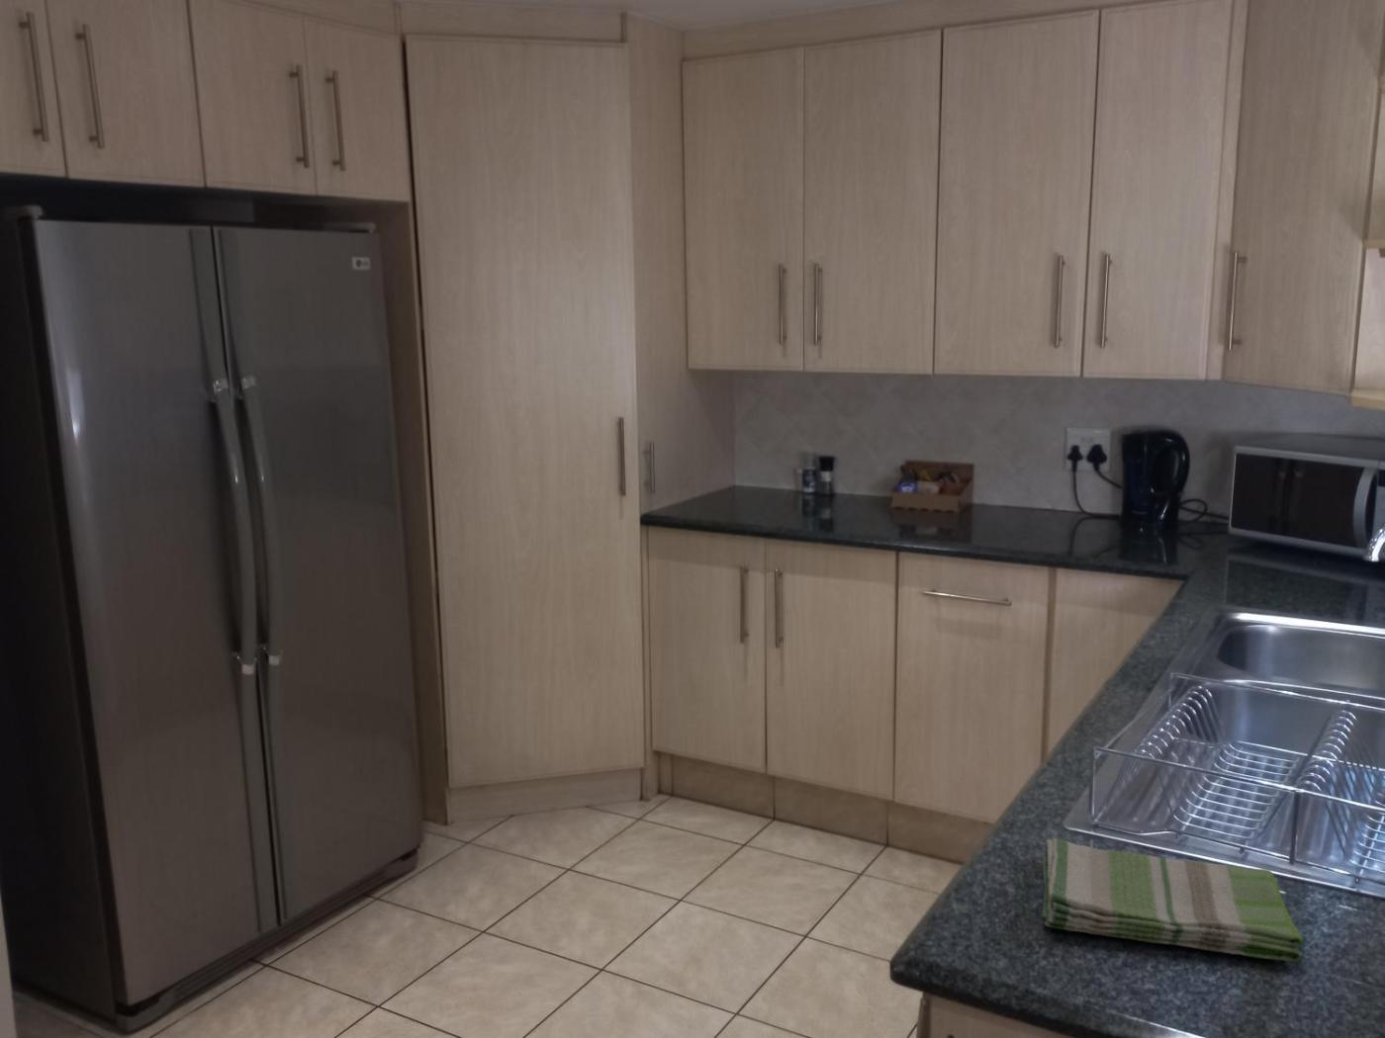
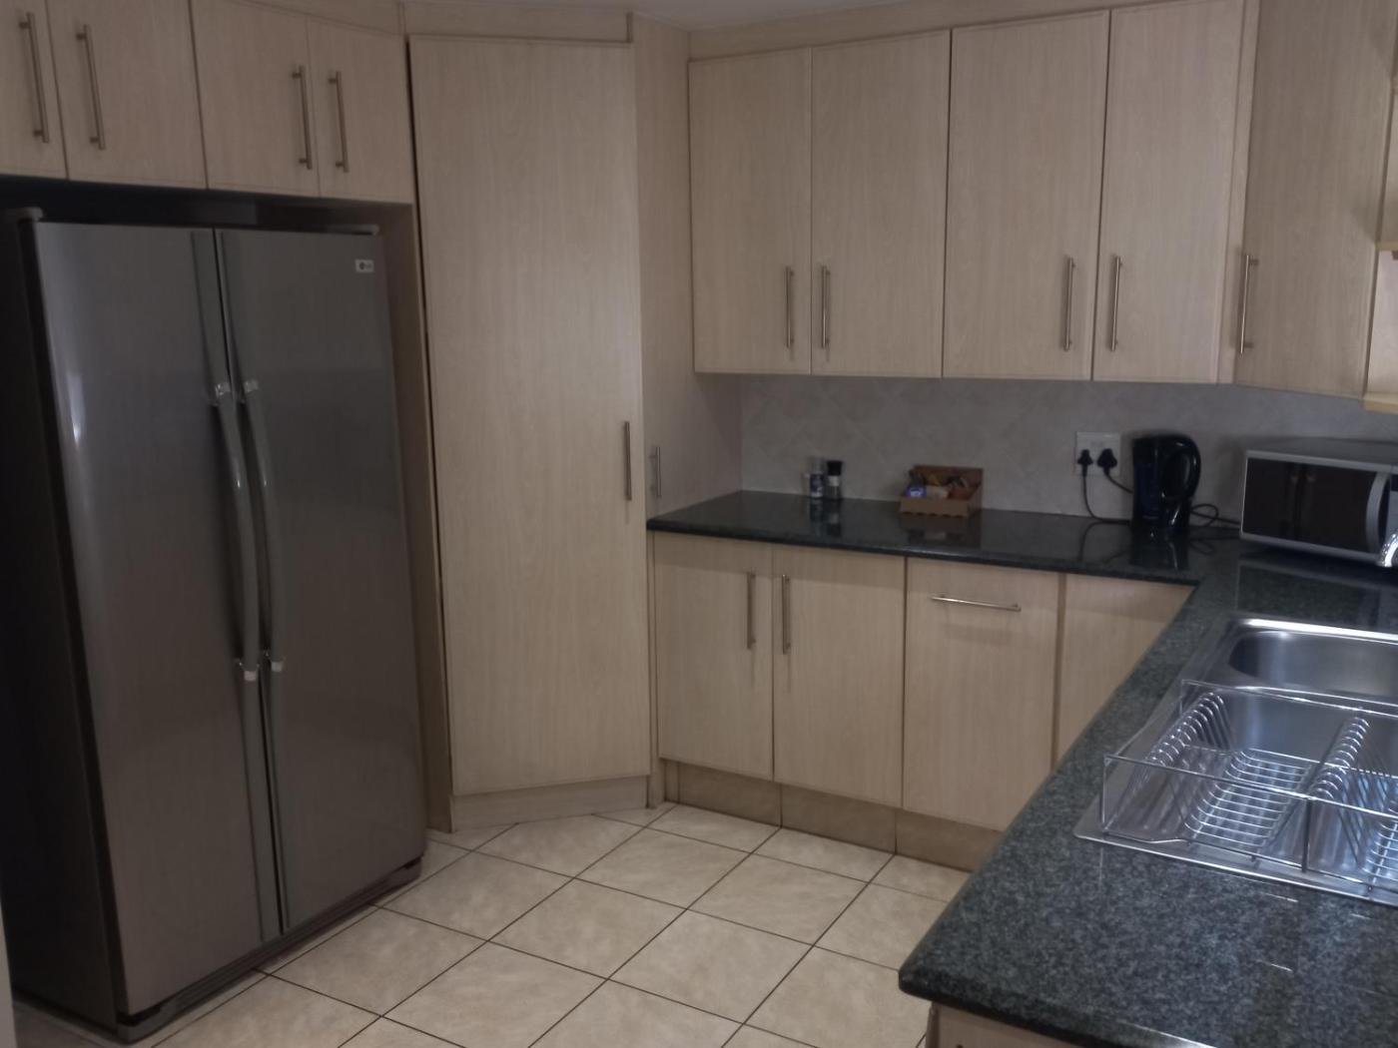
- dish towel (1161, 889)
